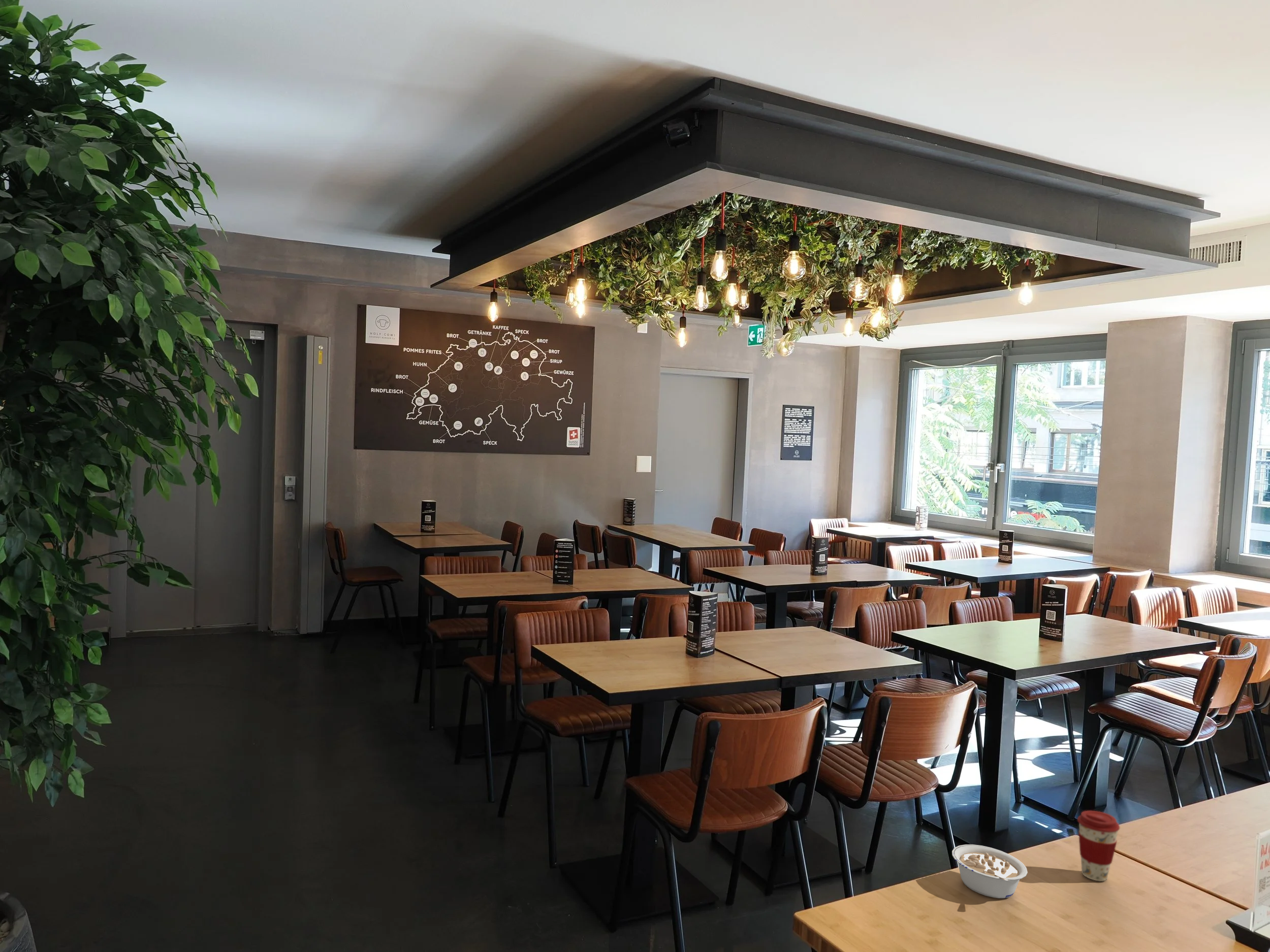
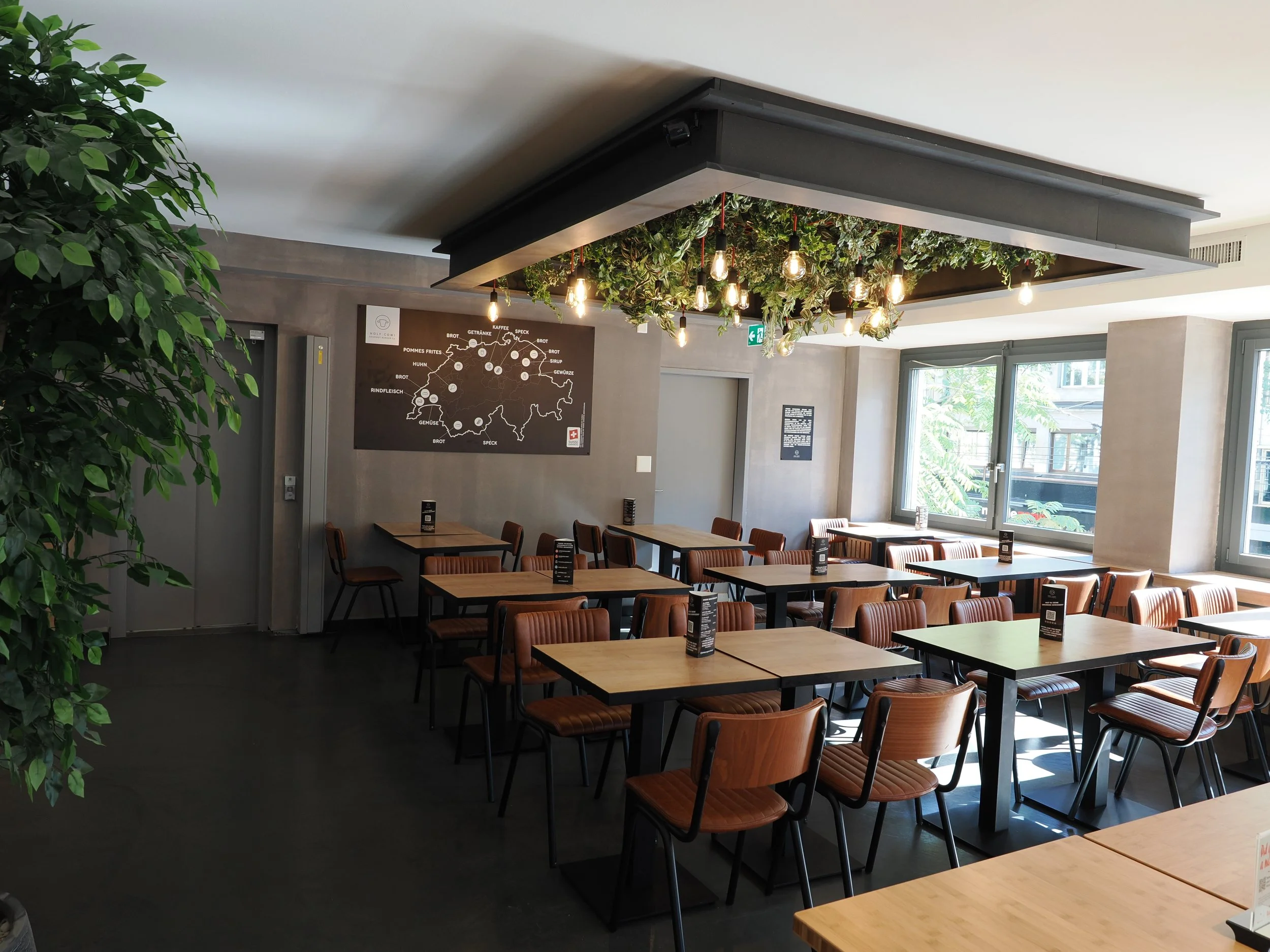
- coffee cup (1096, 846)
- legume (991, 872)
